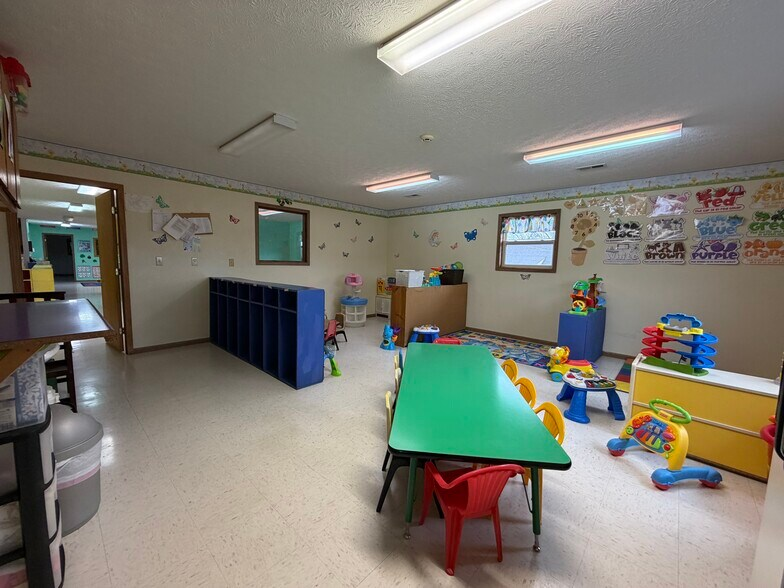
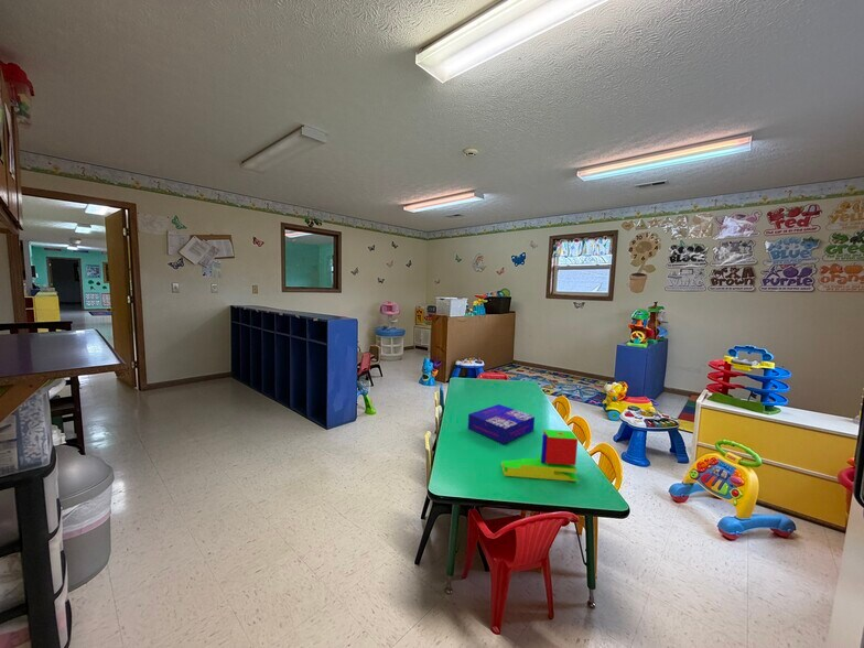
+ toy blocks (541, 454)
+ board game (500, 422)
